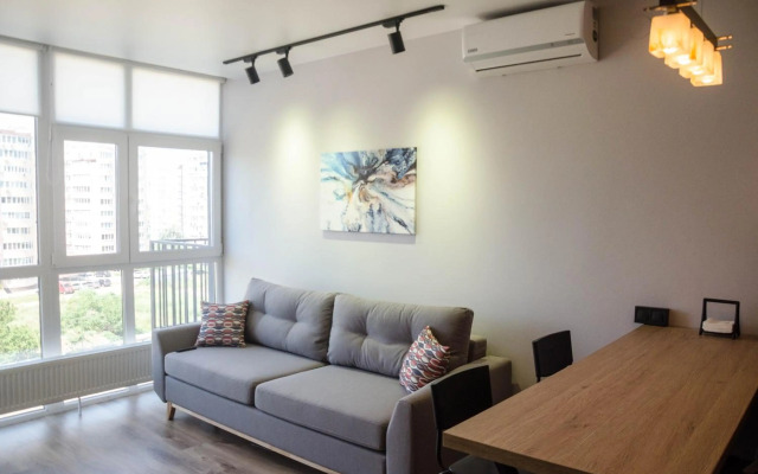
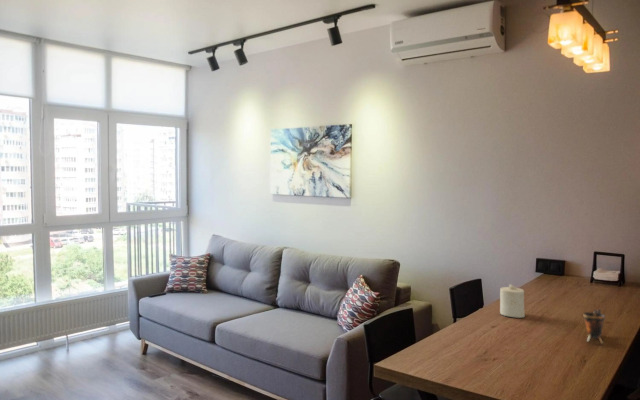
+ cup (595, 324)
+ candle (512, 299)
